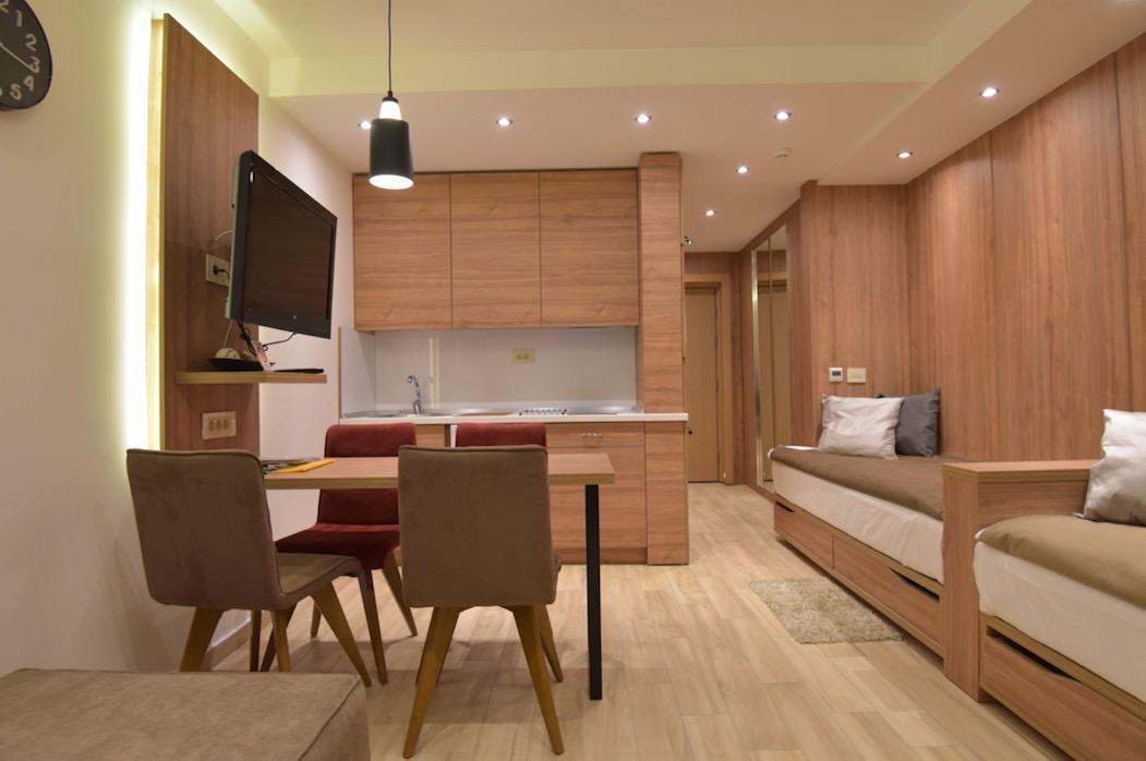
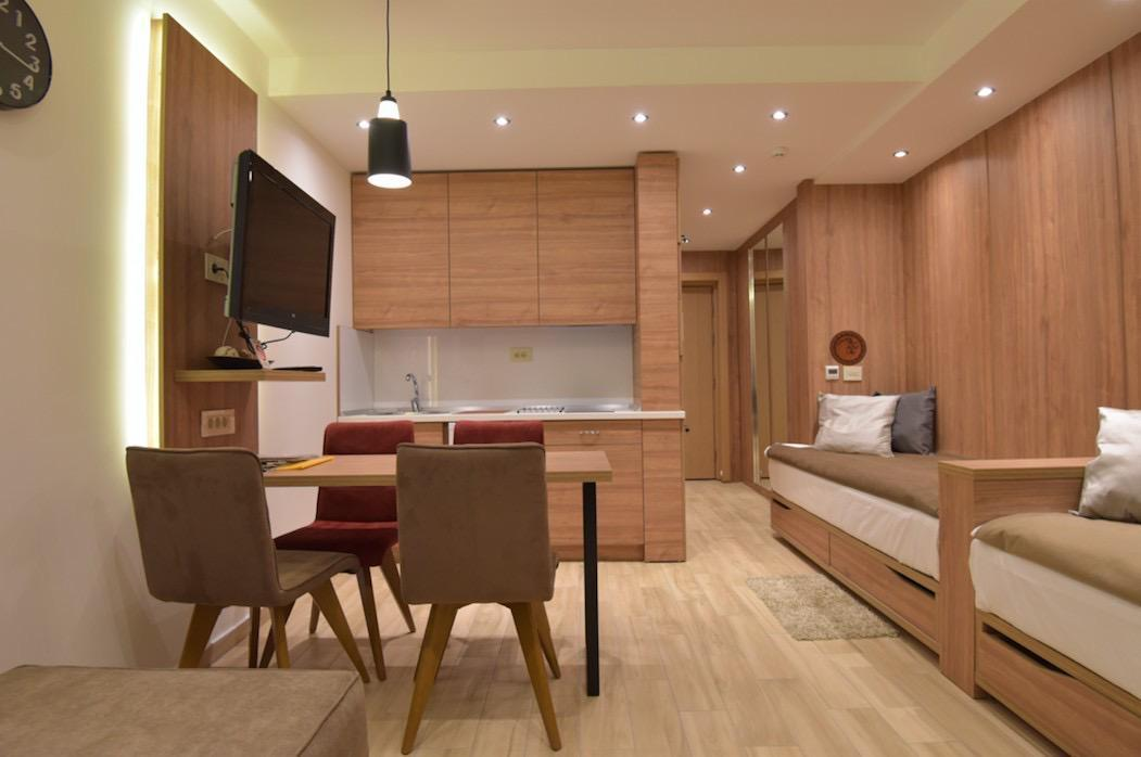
+ decorative plate (847, 348)
